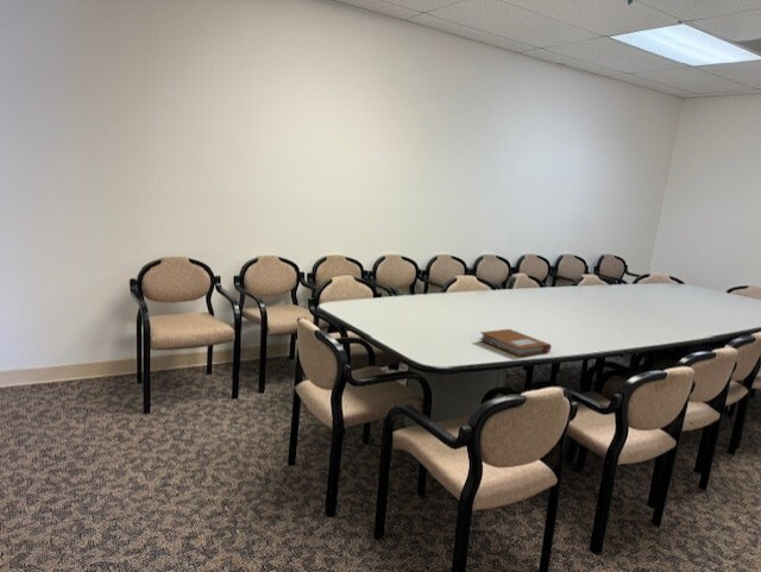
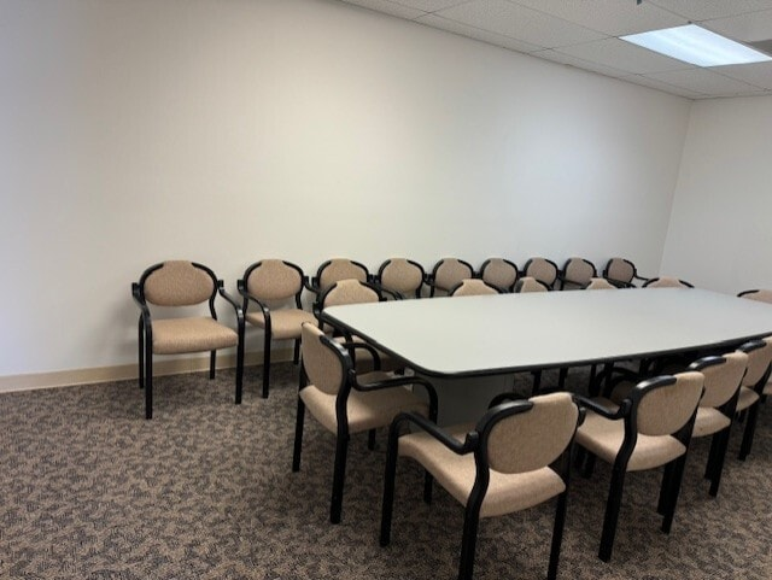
- notebook (516, 341)
